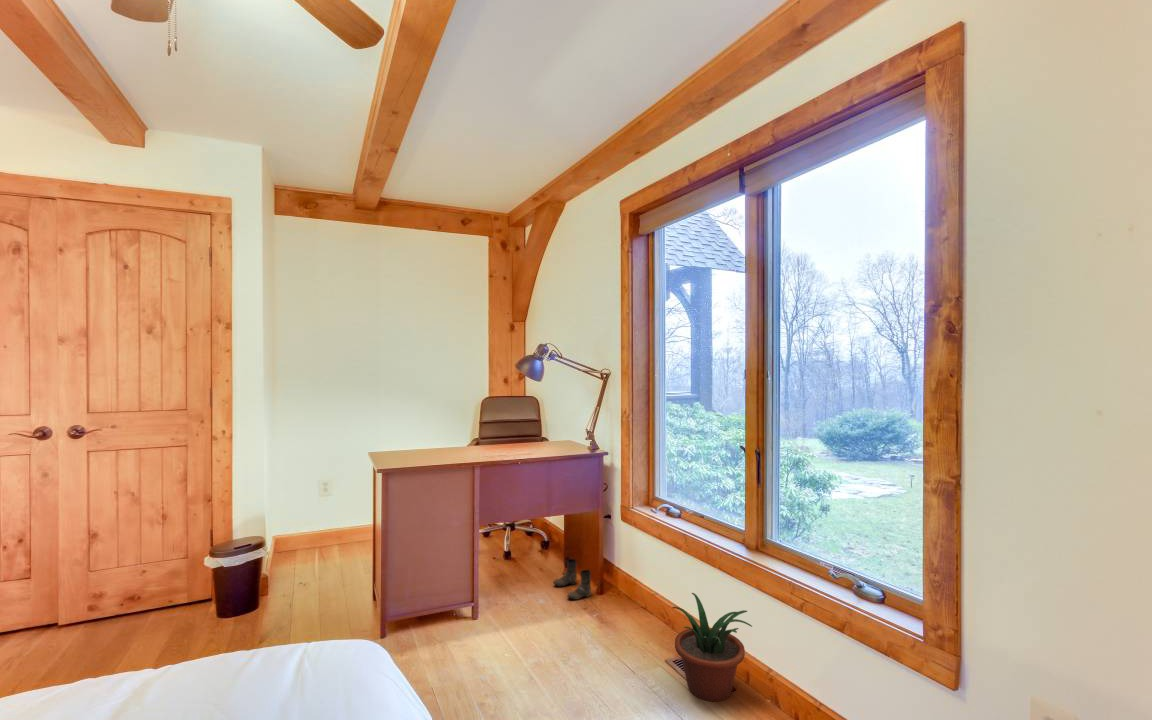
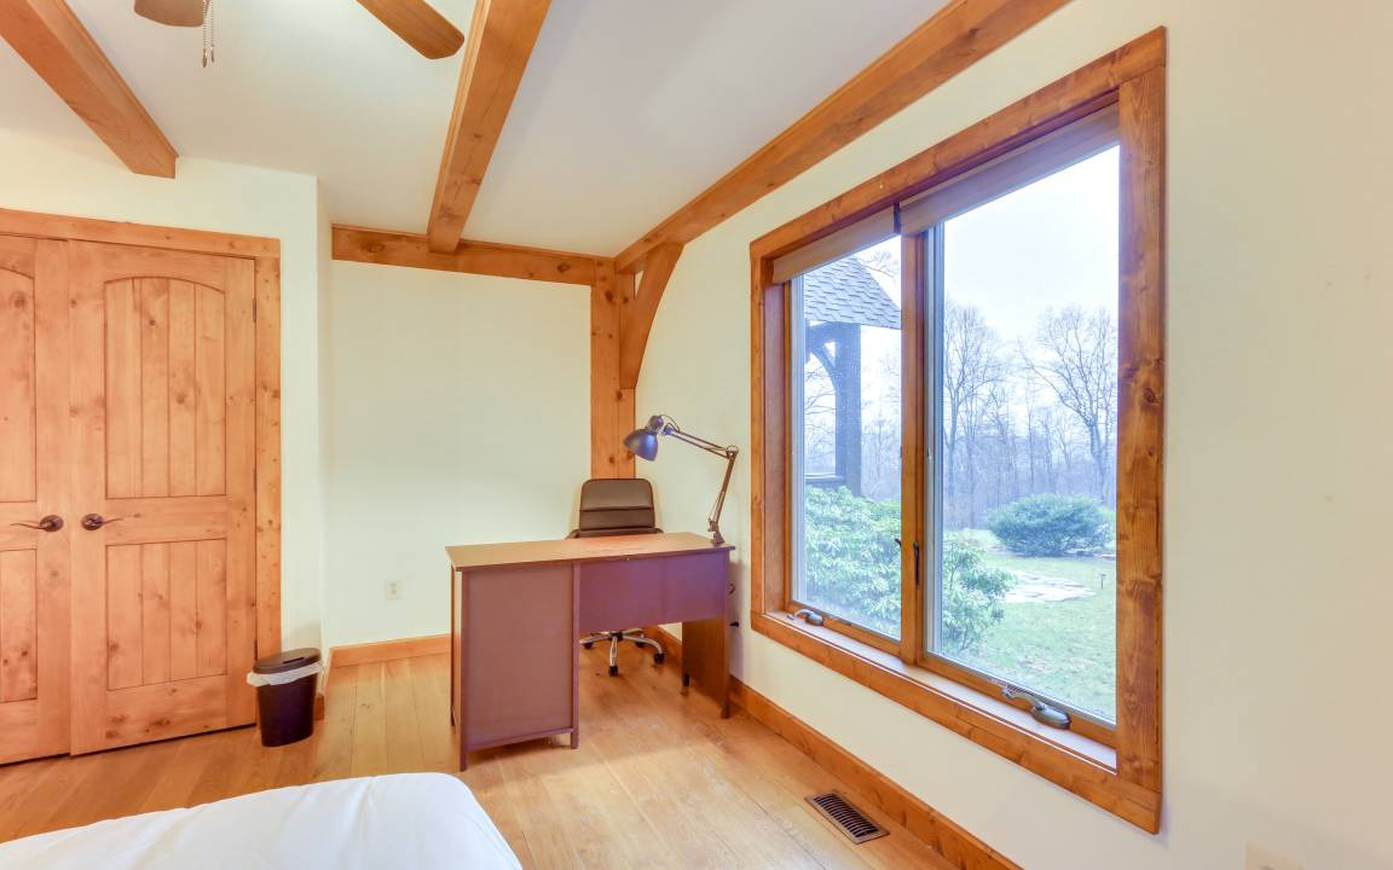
- boots (571, 578)
- potted plant (713, 646)
